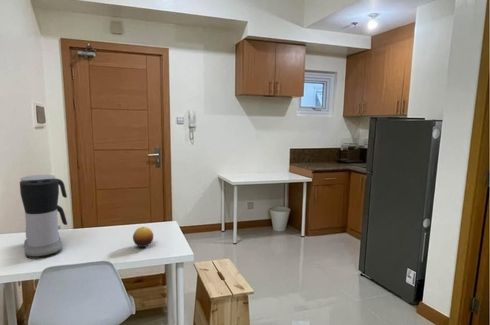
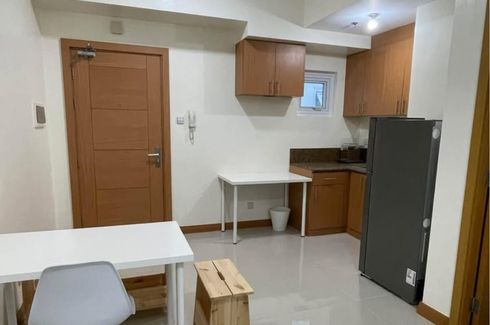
- coffee maker (46, 212)
- fruit (143, 236)
